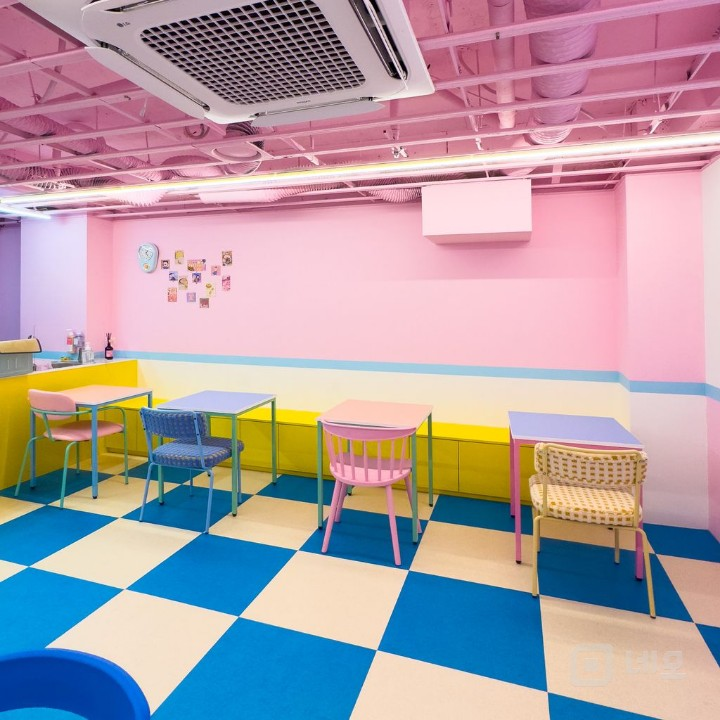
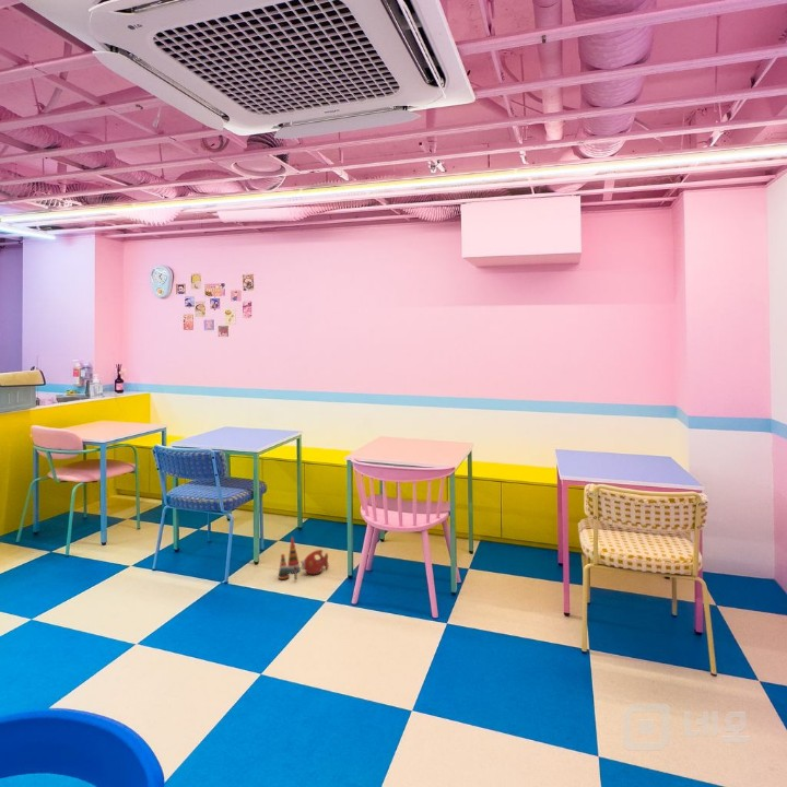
+ stacking toy (305, 559)
